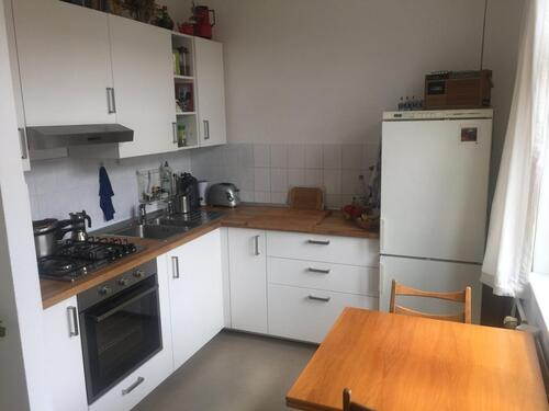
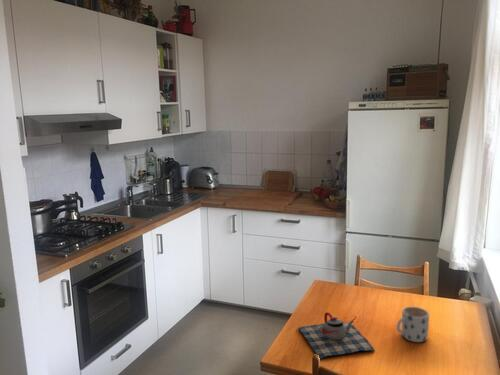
+ mug (411, 325)
+ teapot (334, 328)
